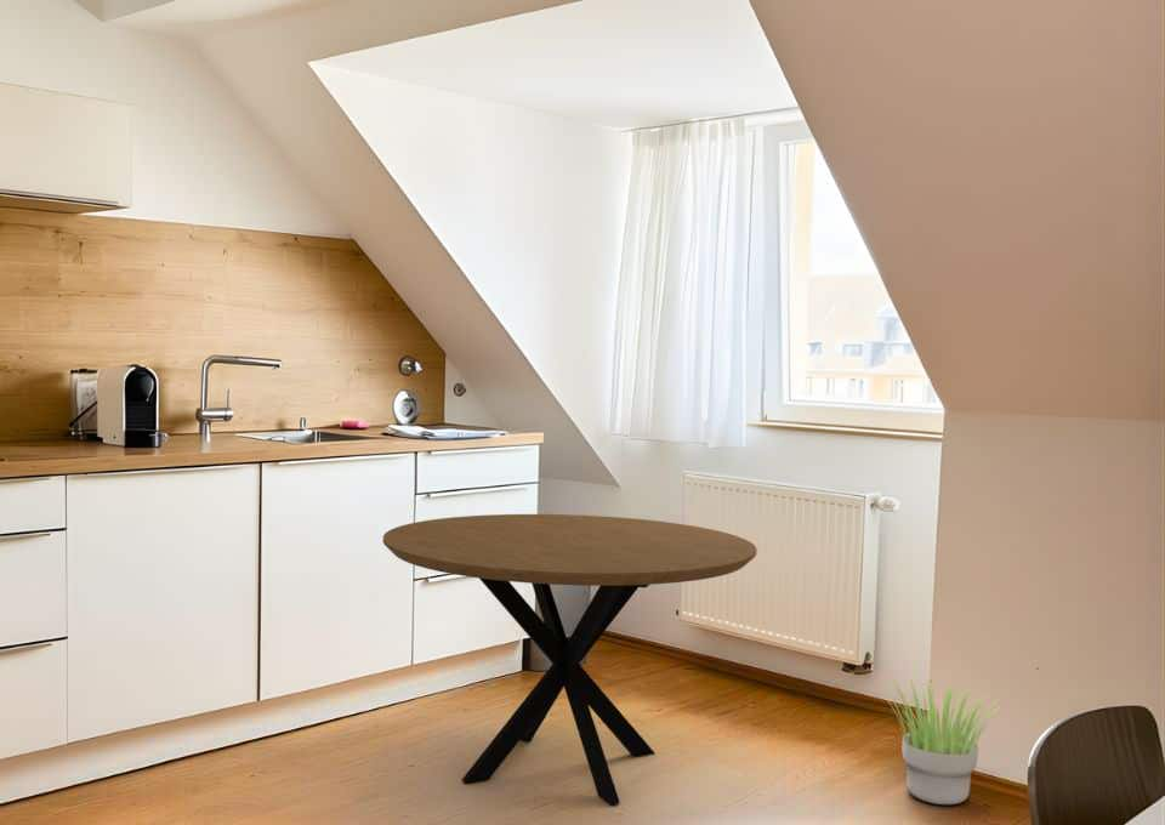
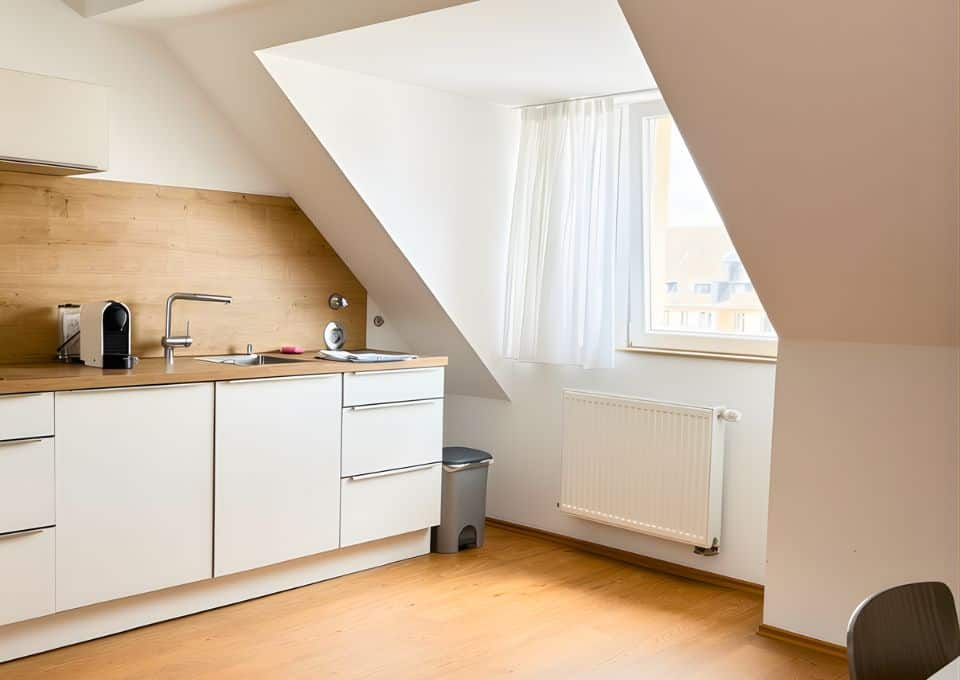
- potted plant (938, 745)
- dining table (566, 653)
